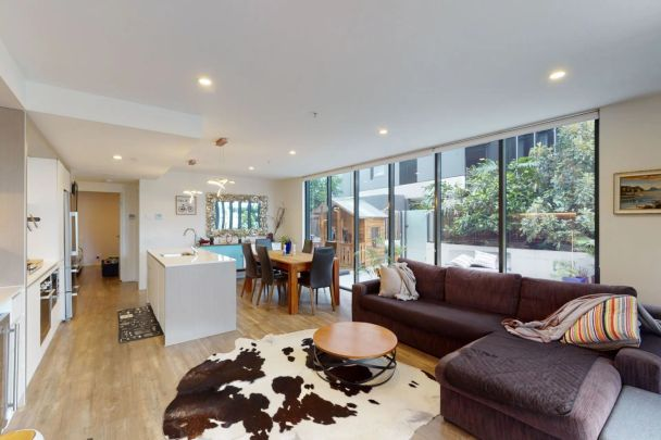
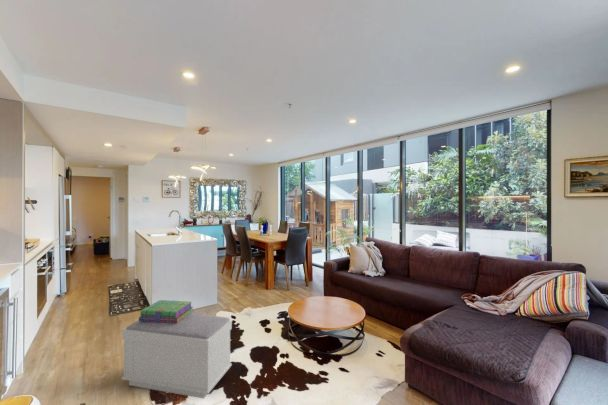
+ bench (179, 349)
+ stack of books (167, 310)
